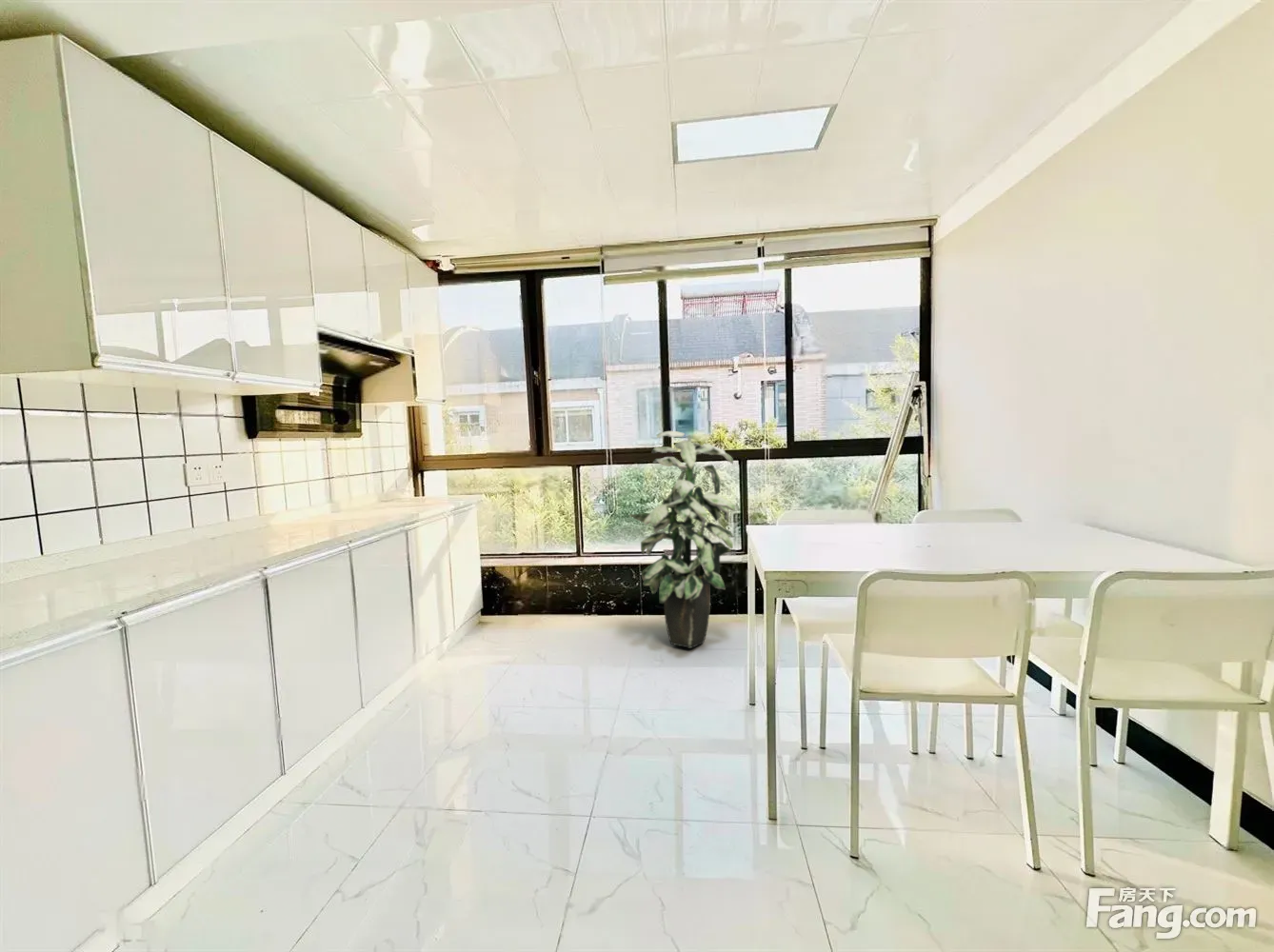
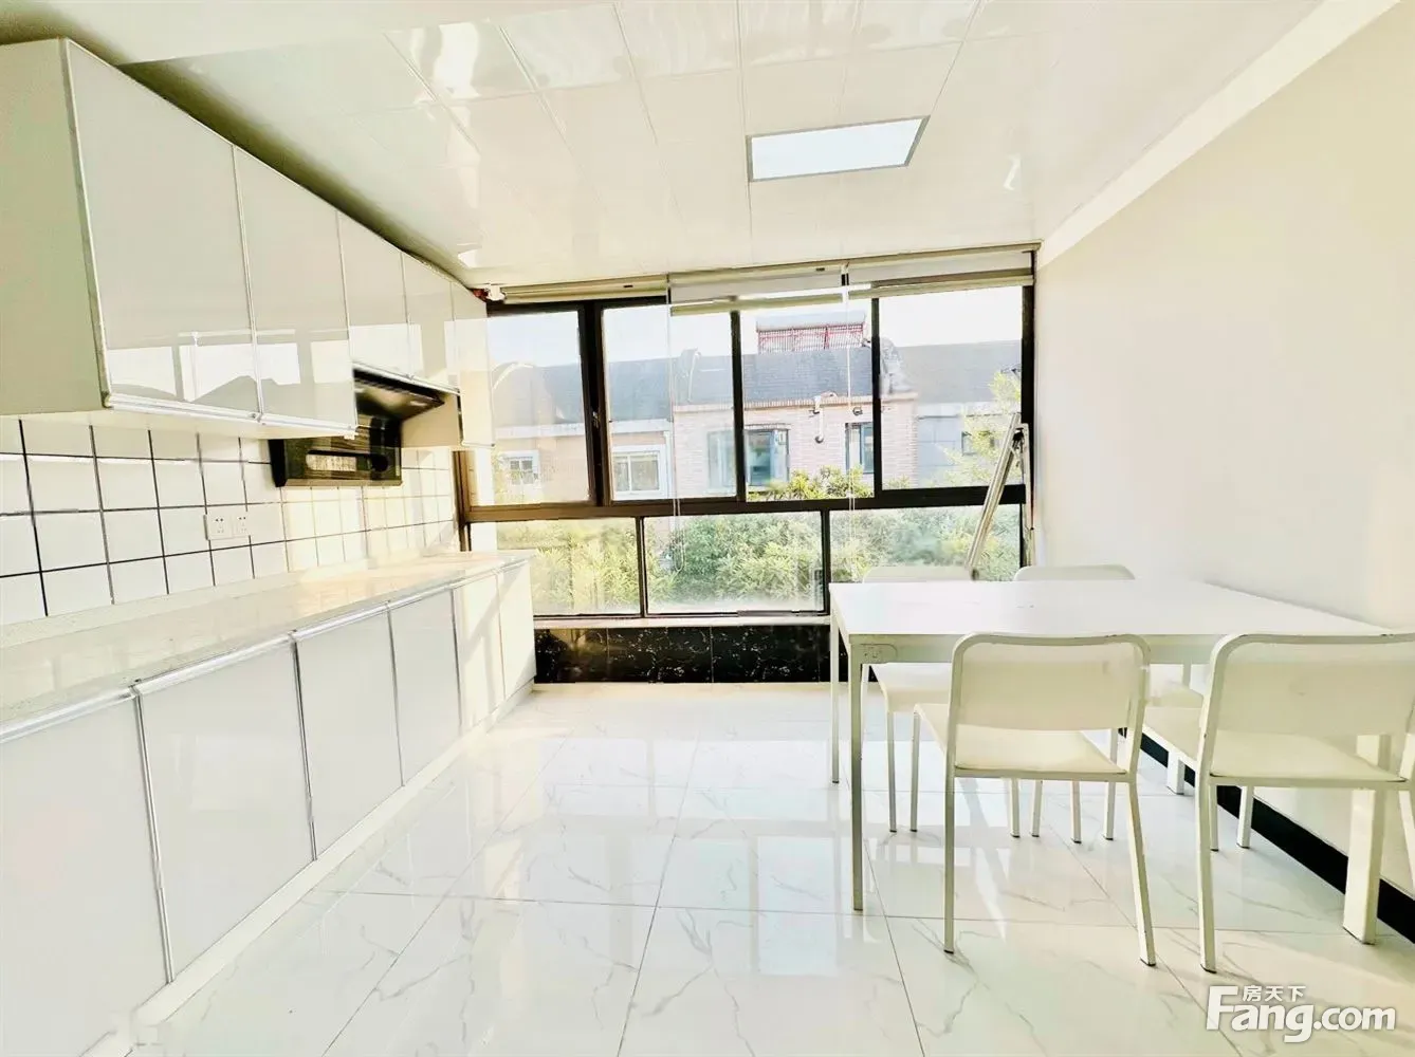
- indoor plant (682, 537)
